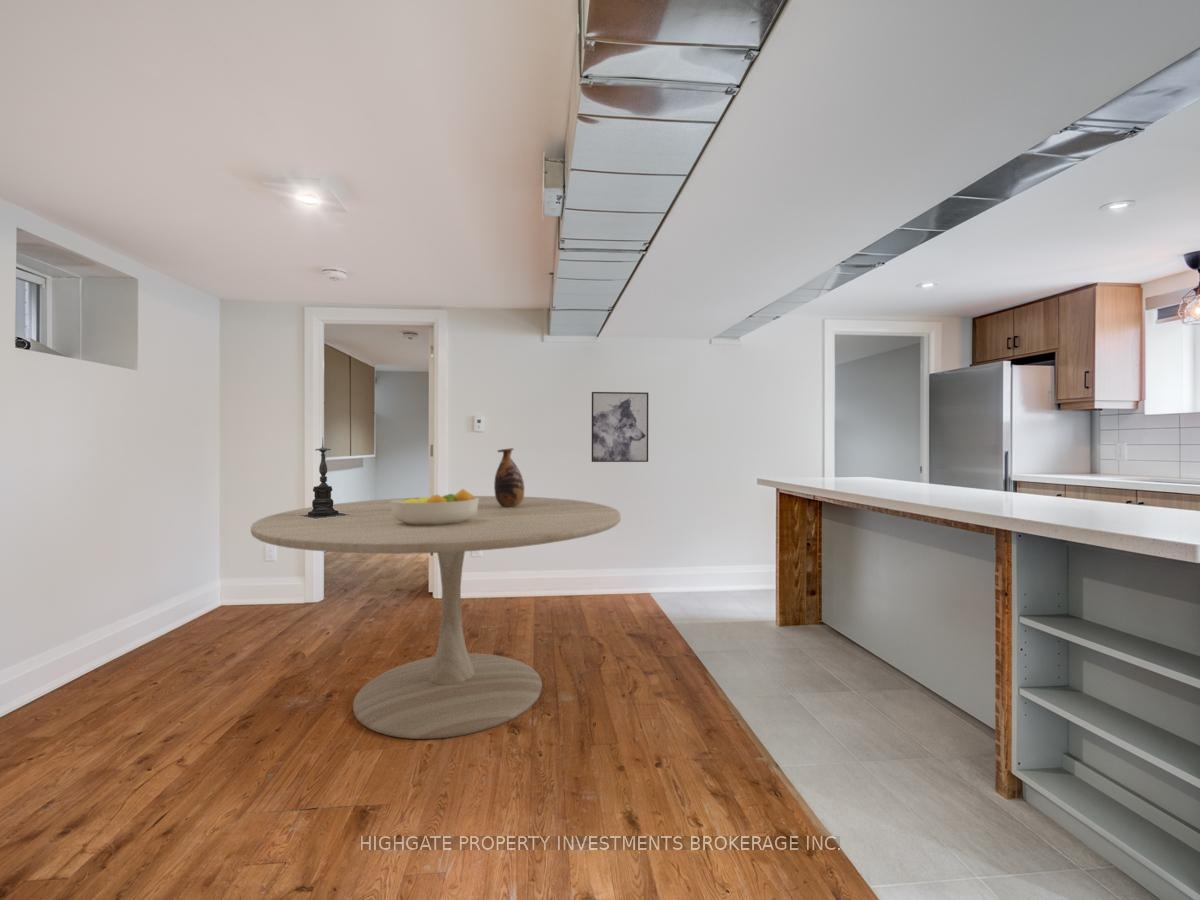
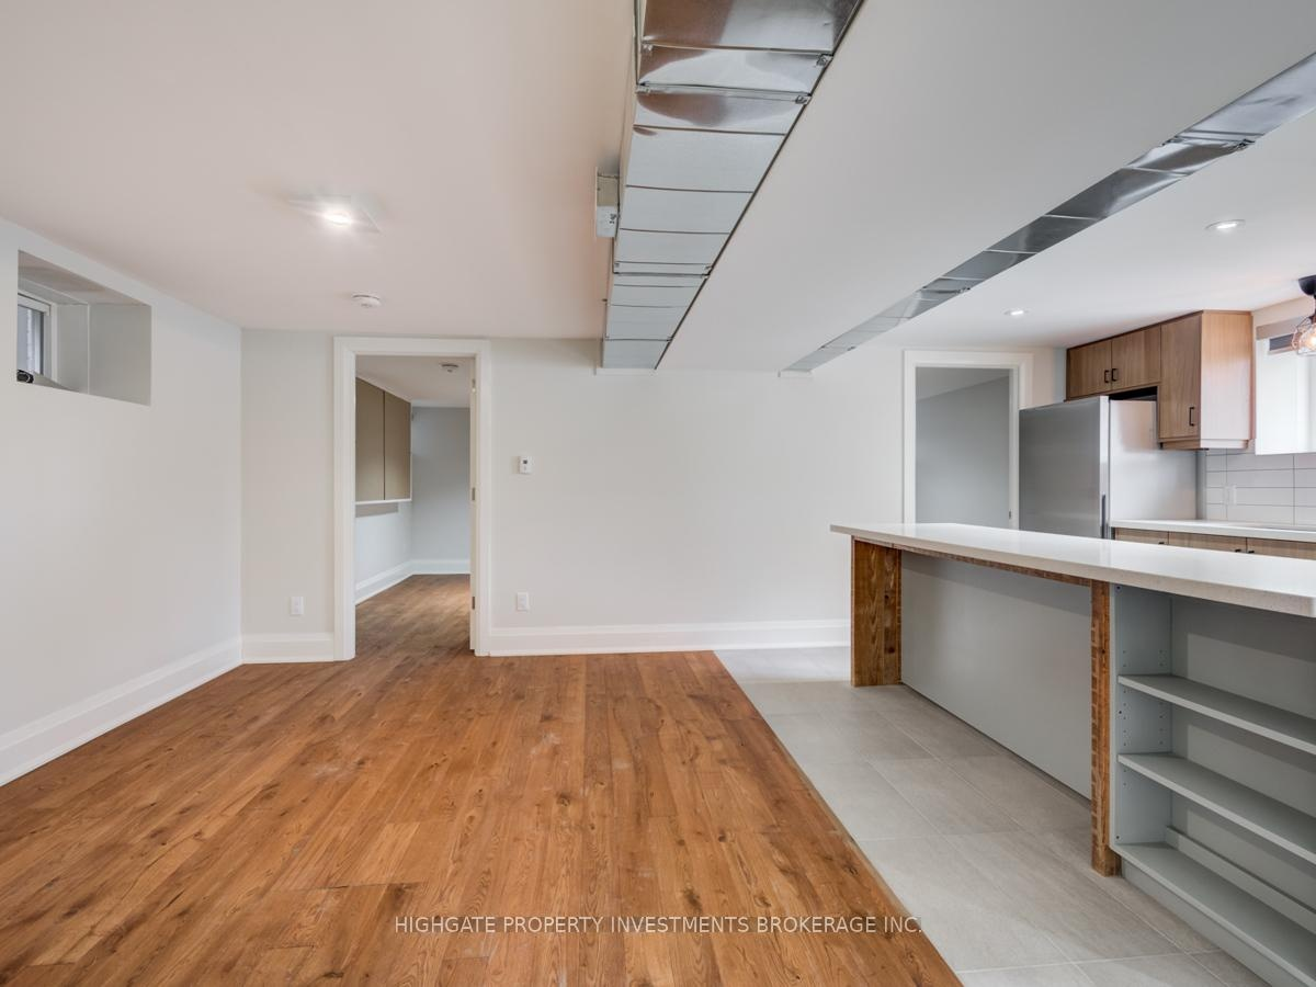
- fruit bowl (435, 505)
- candle holder (324, 476)
- vase (509, 476)
- wall art (620, 427)
- dining table (451, 602)
